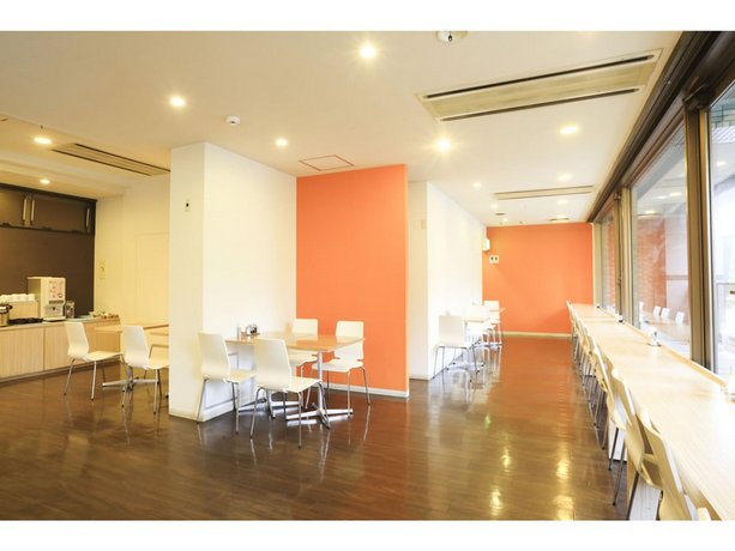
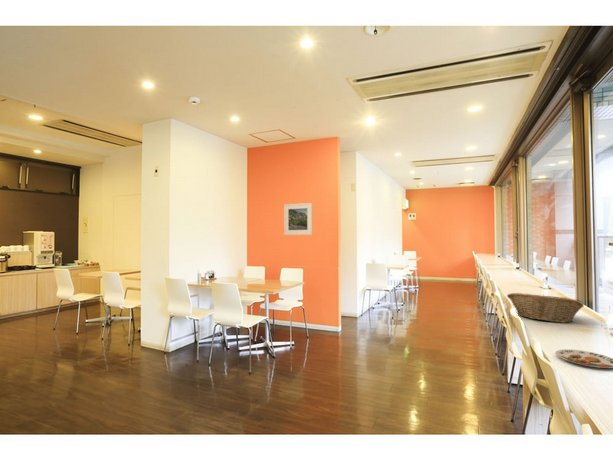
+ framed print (297, 219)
+ plate (586, 358)
+ fruit basket (543, 305)
